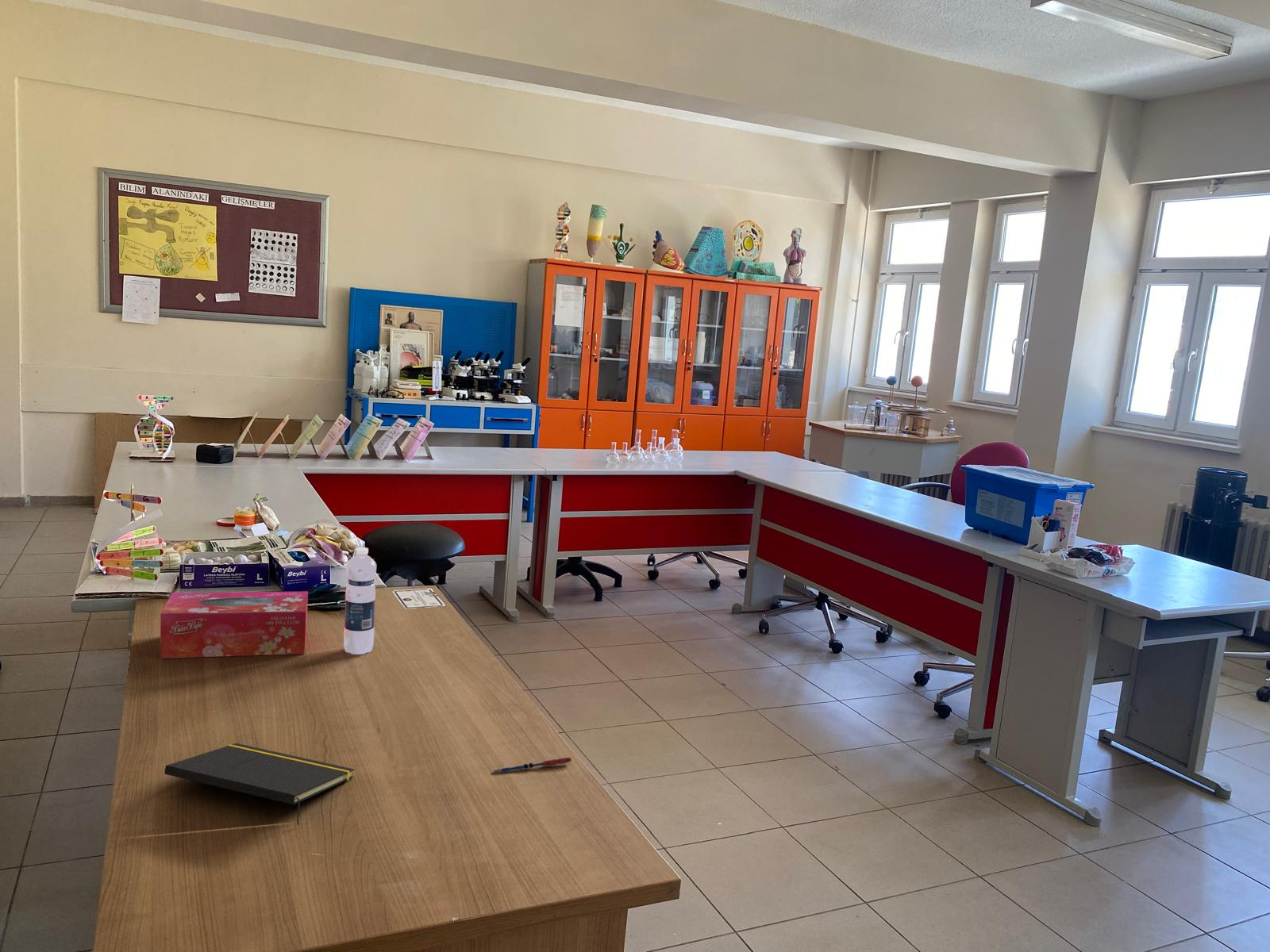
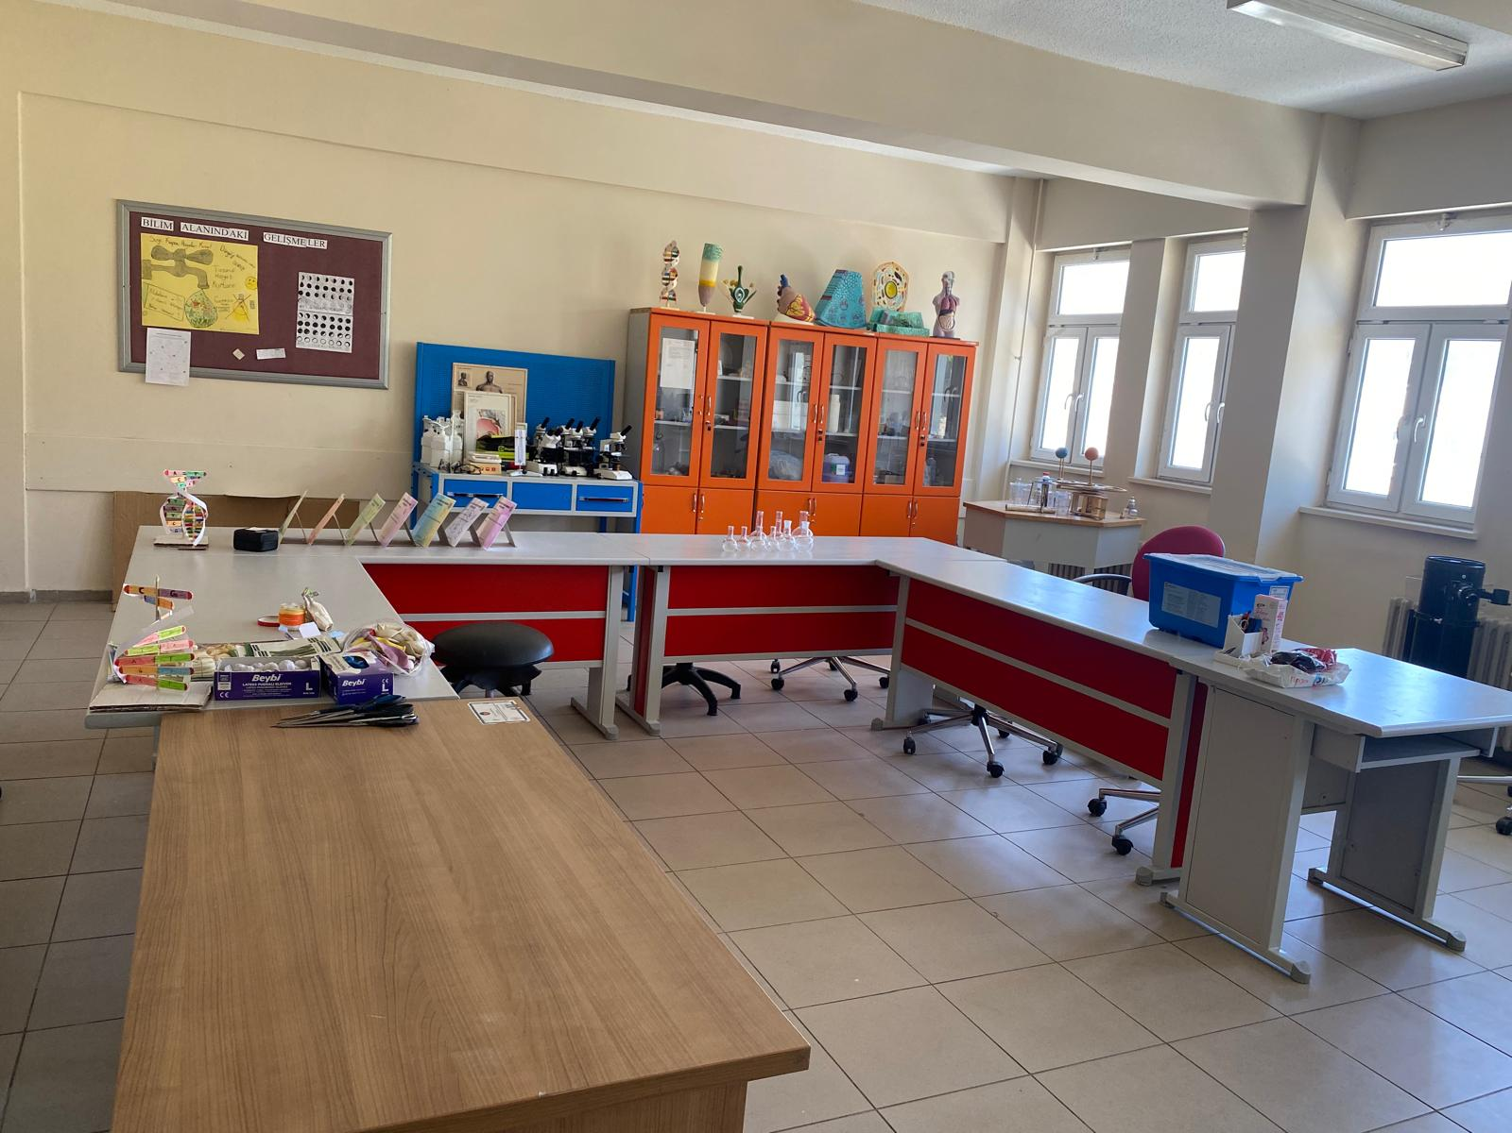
- tissue box (237, 623)
- notepad (262, 771)
- pen (533, 764)
- water bottle (360, 600)
